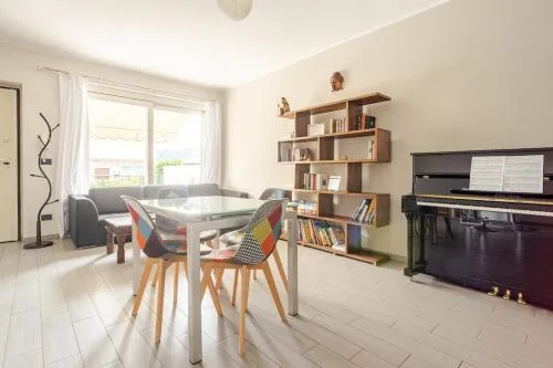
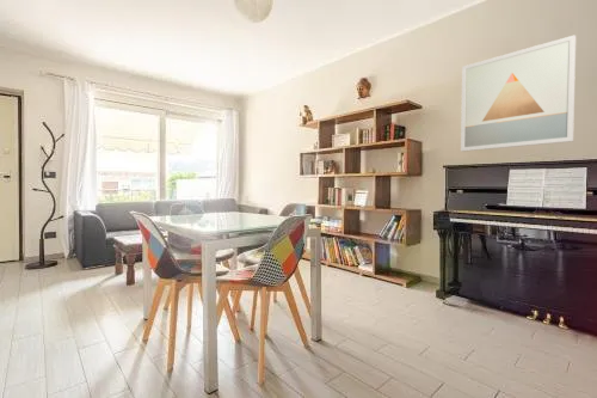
+ wall art (511, 99)
